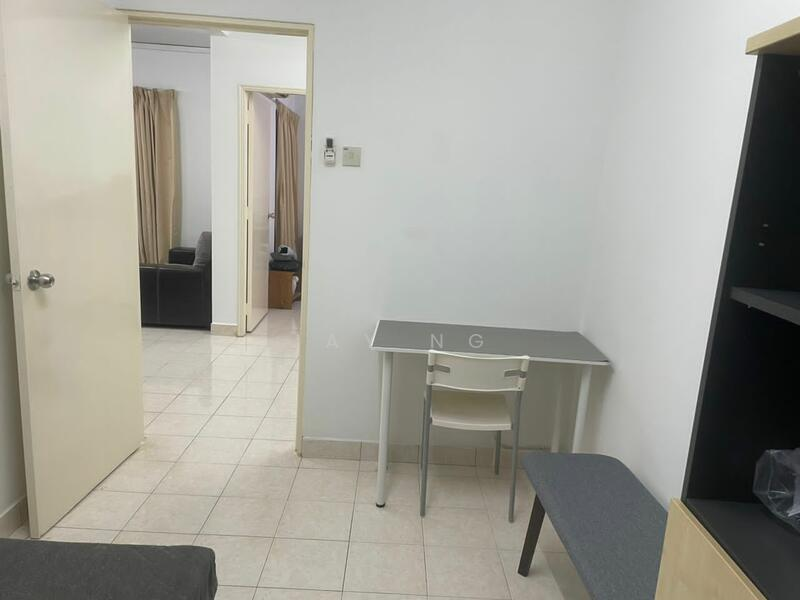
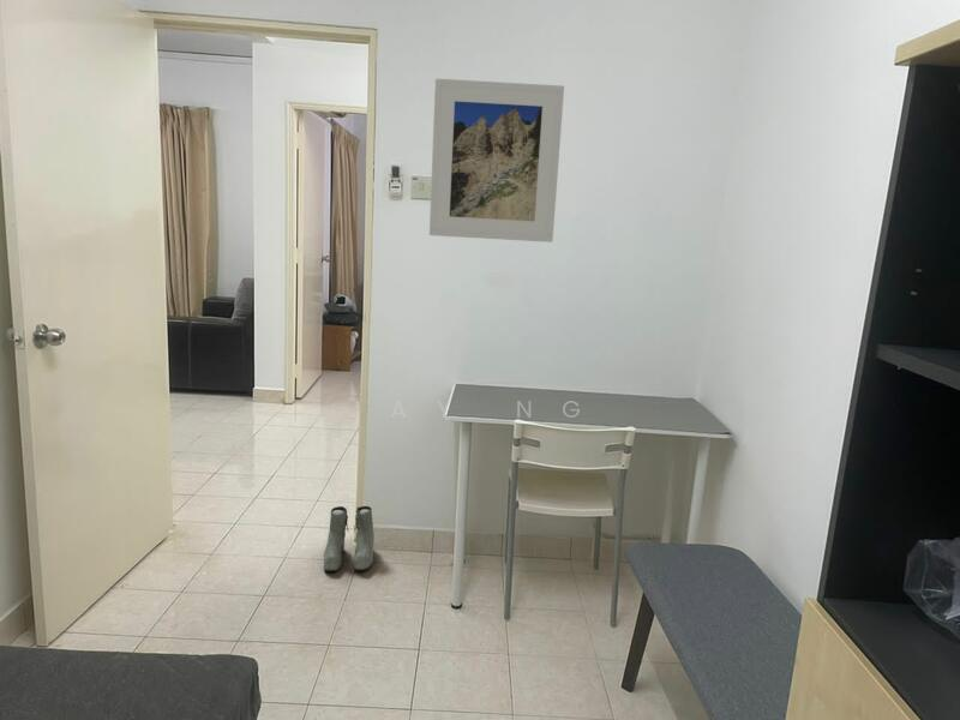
+ boots (348, 532)
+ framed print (494, 162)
